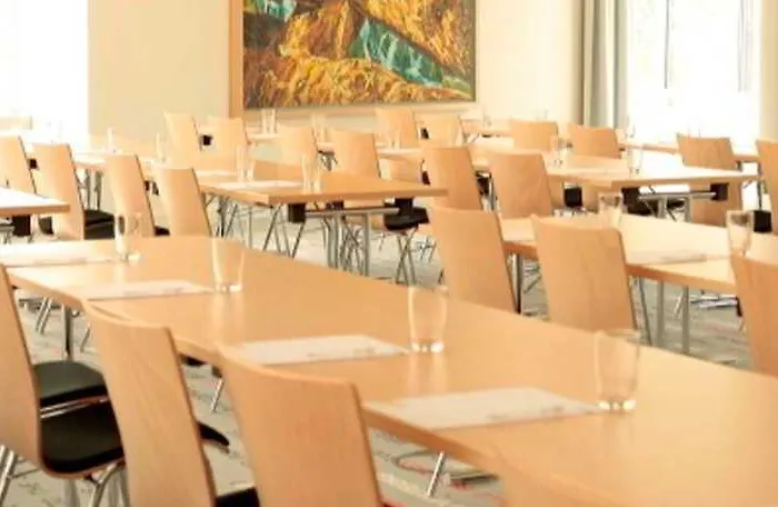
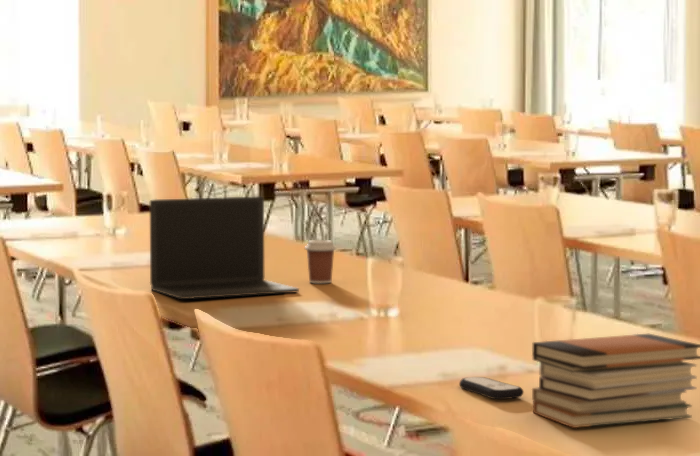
+ laptop (224, 245)
+ book stack (615, 379)
+ coffee cup (320, 261)
+ remote control (489, 387)
